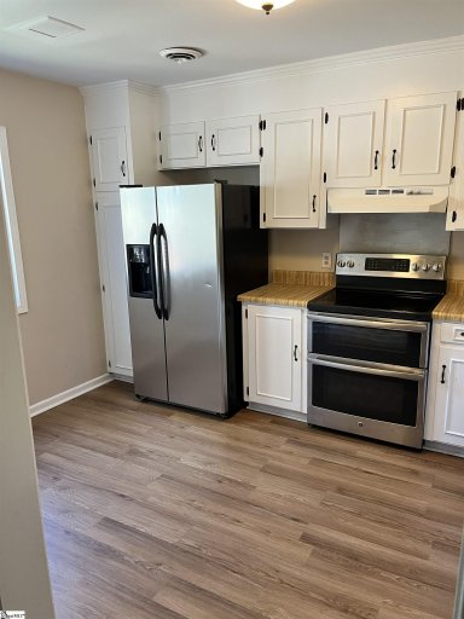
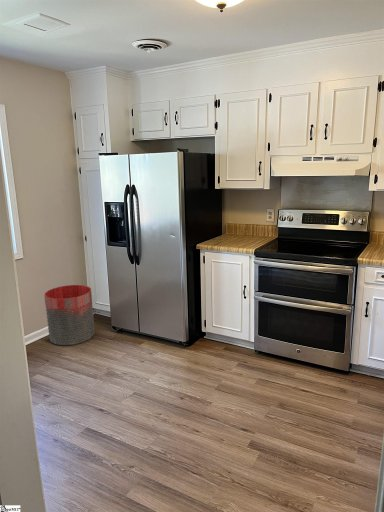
+ trash can (70, 314)
